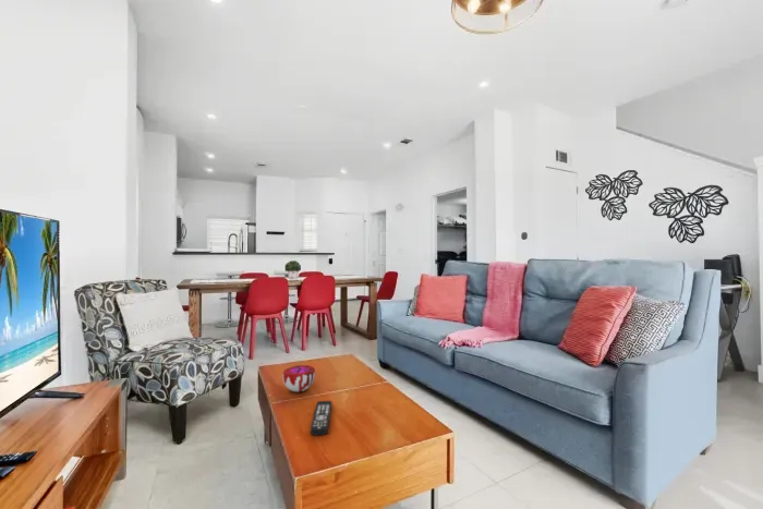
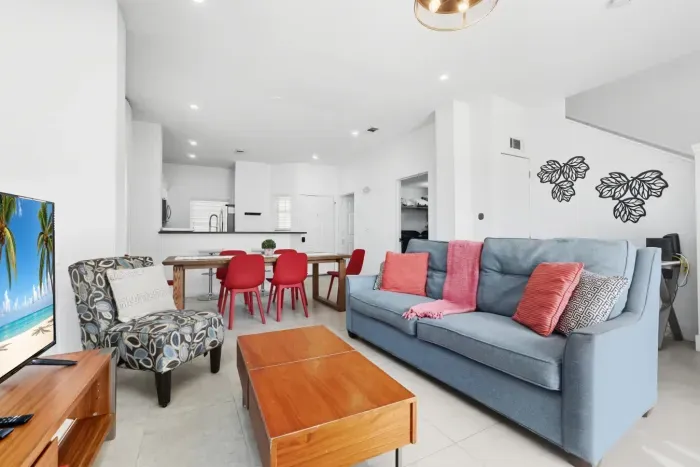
- decorative bowl (299, 379)
- remote control (322, 416)
